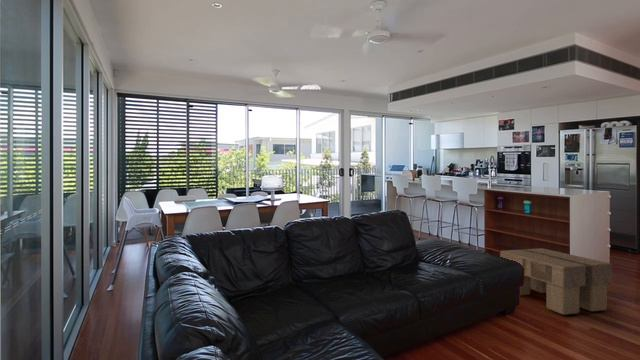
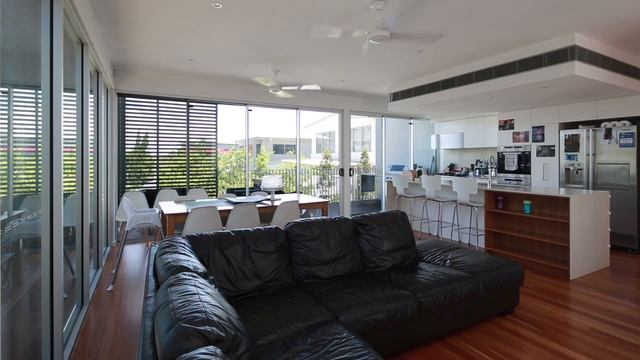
- footstool (551, 278)
